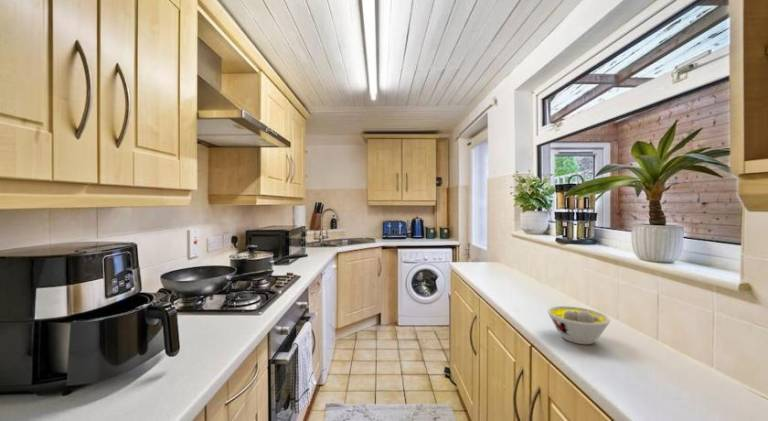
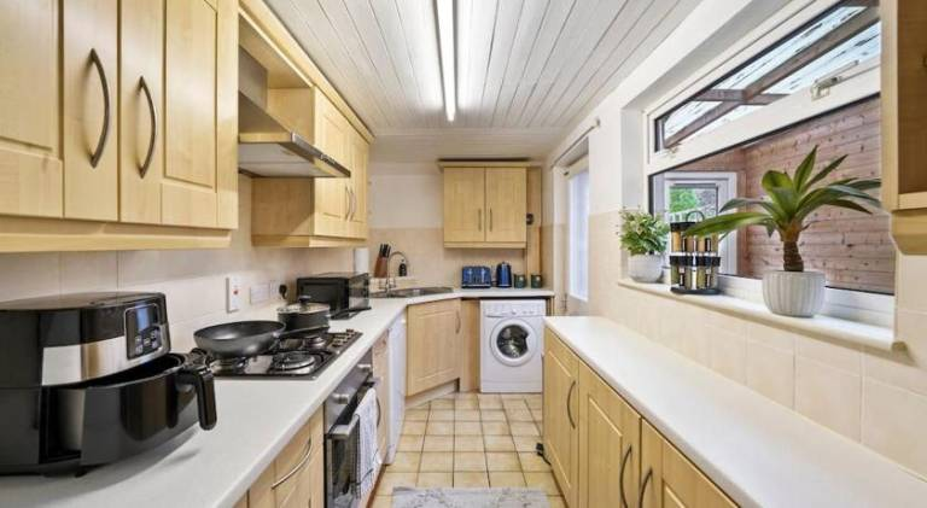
- bowl (577, 322)
